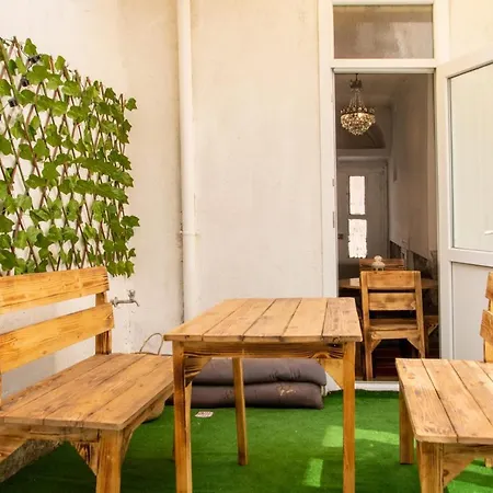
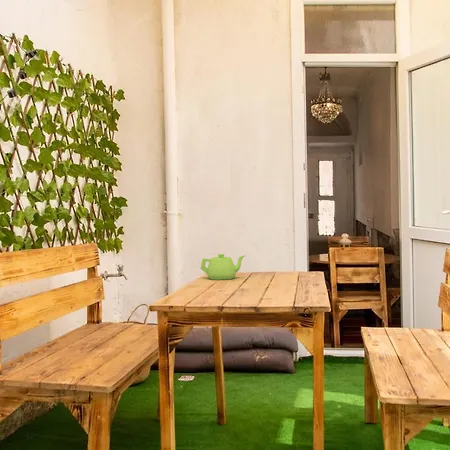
+ teapot (223, 265)
